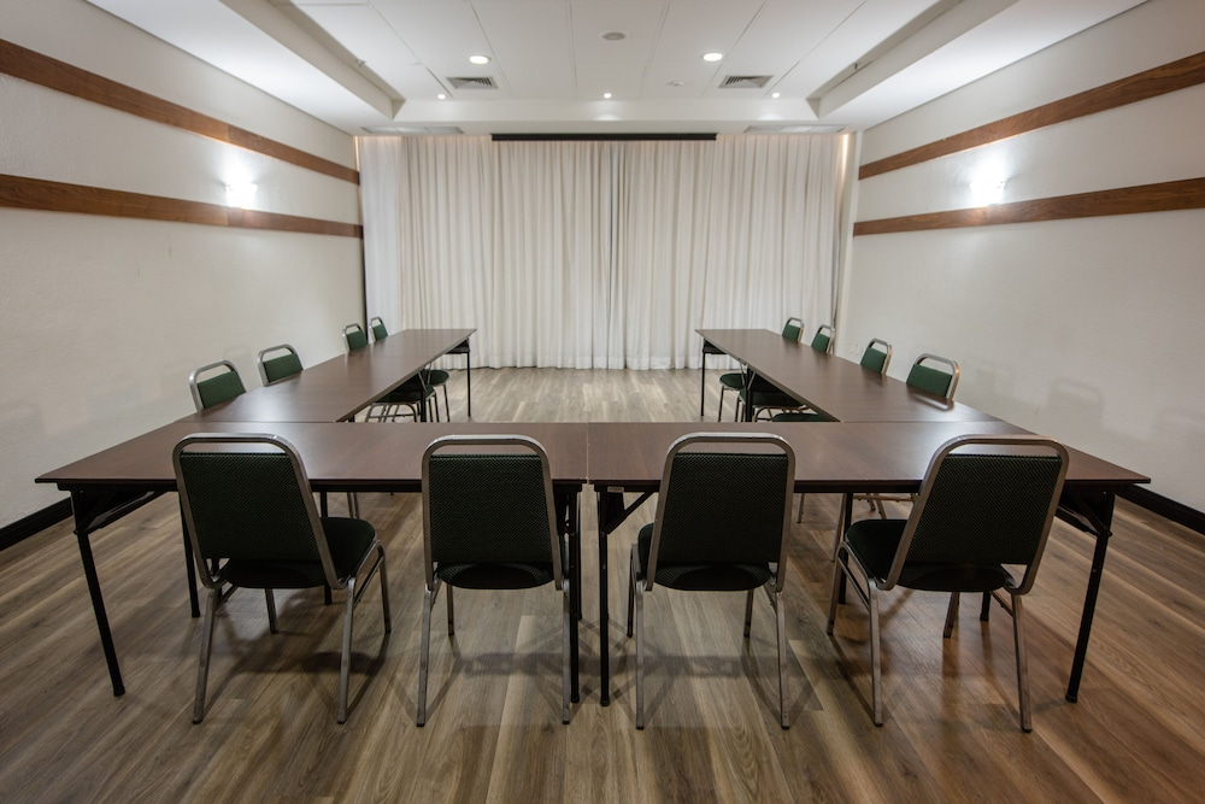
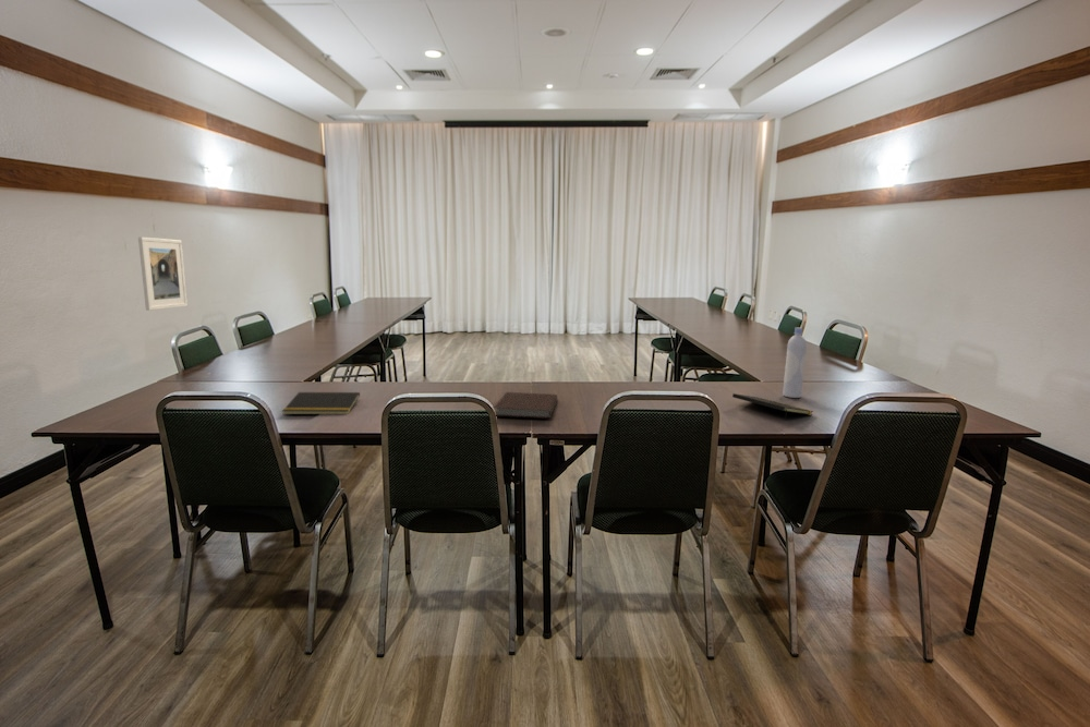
+ notepad (323, 402)
+ bottle (795, 362)
+ notebook (526, 404)
+ notepad (772, 403)
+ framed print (164, 274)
